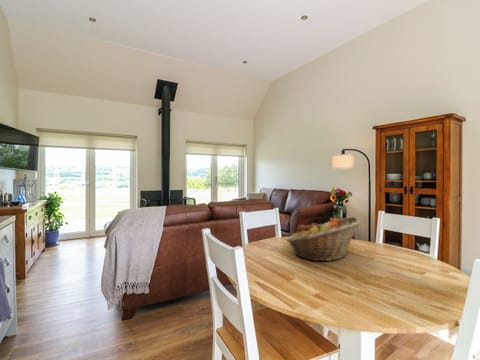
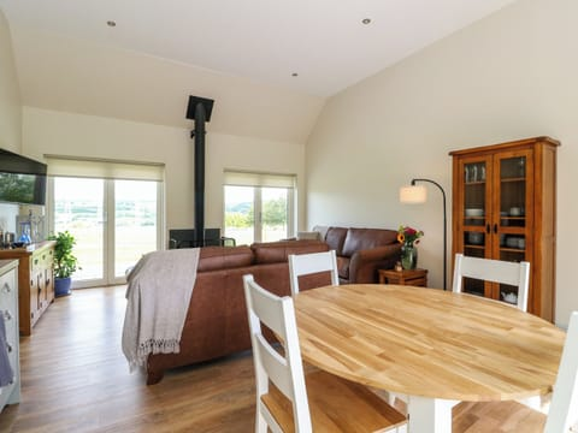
- fruit basket (323, 235)
